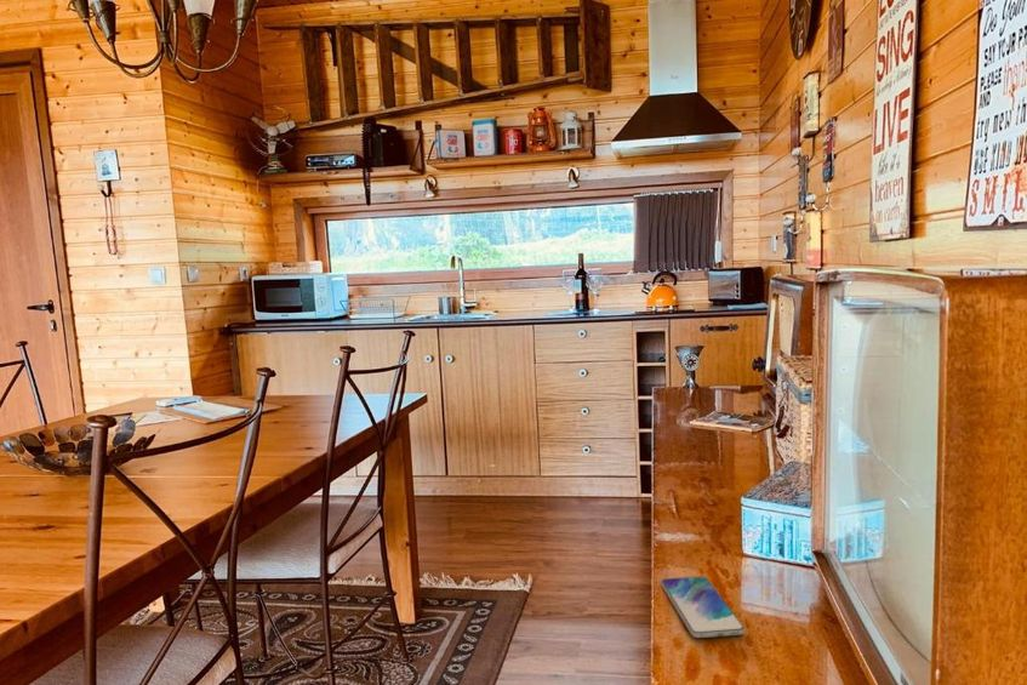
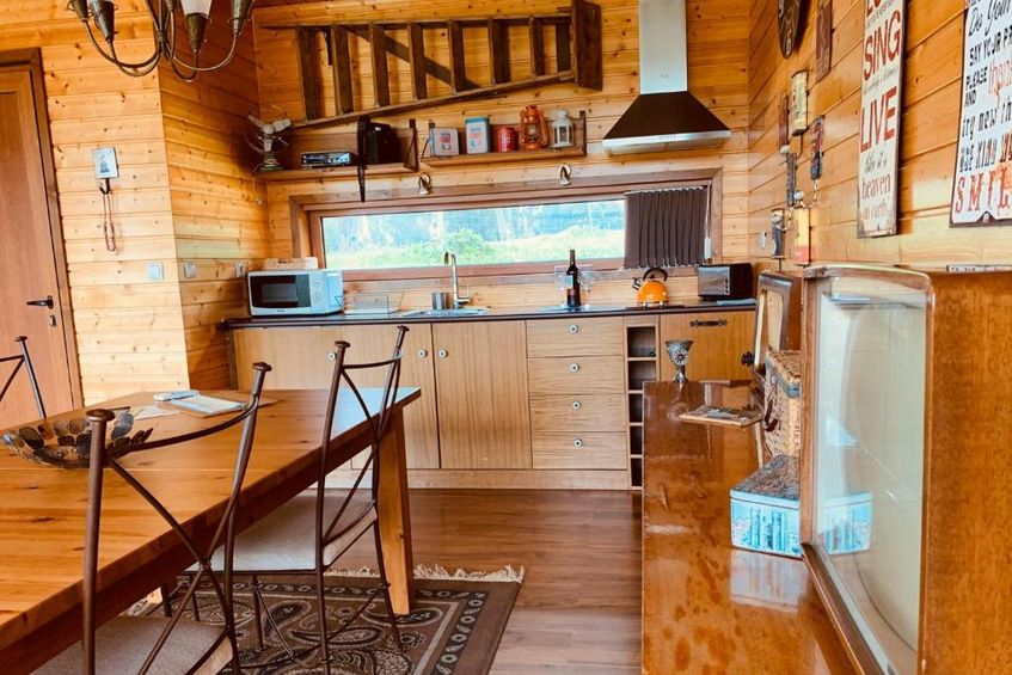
- smartphone (700, 604)
